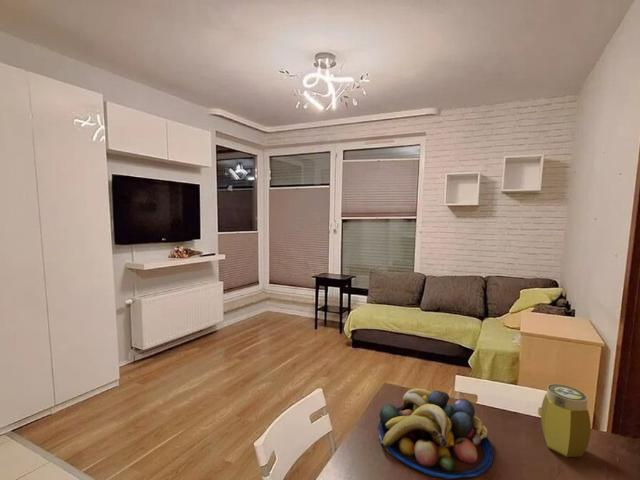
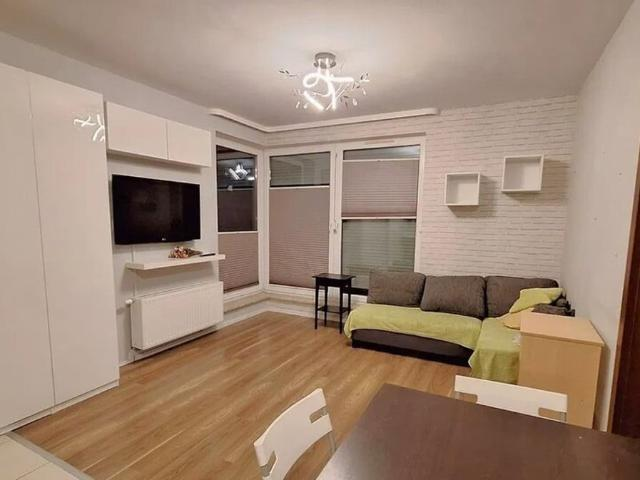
- fruit bowl (434, 420)
- jar (564, 419)
